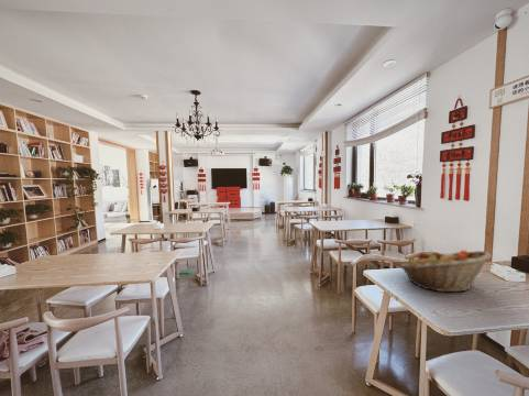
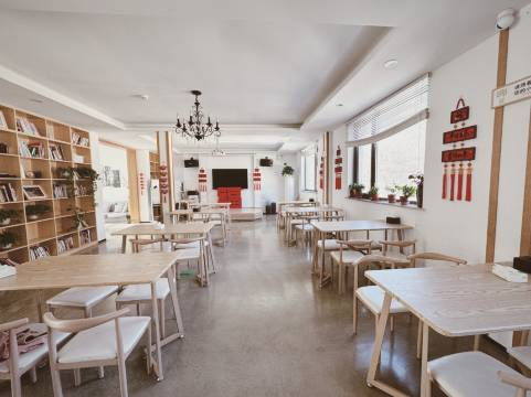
- fruit basket (443, 265)
